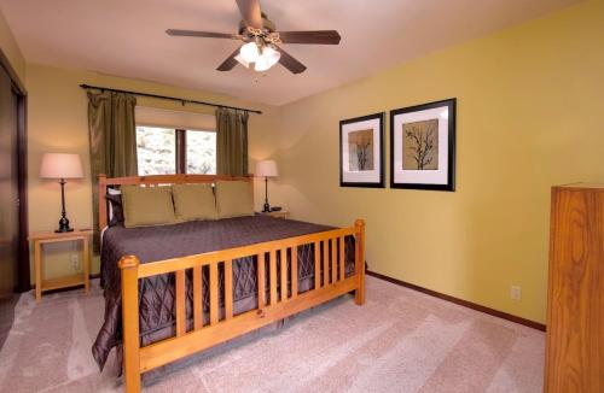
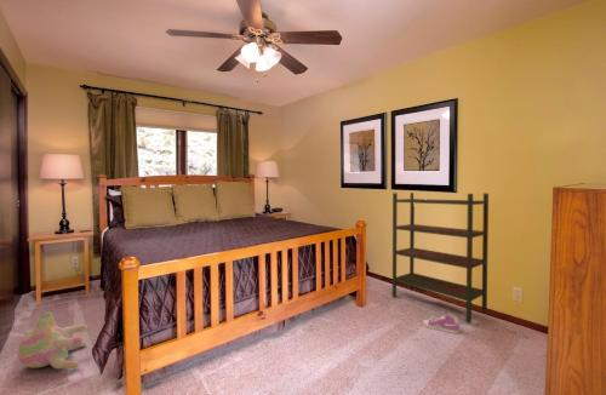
+ plush toy (53, 338)
+ bookshelf (434, 251)
+ sneaker (440, 319)
